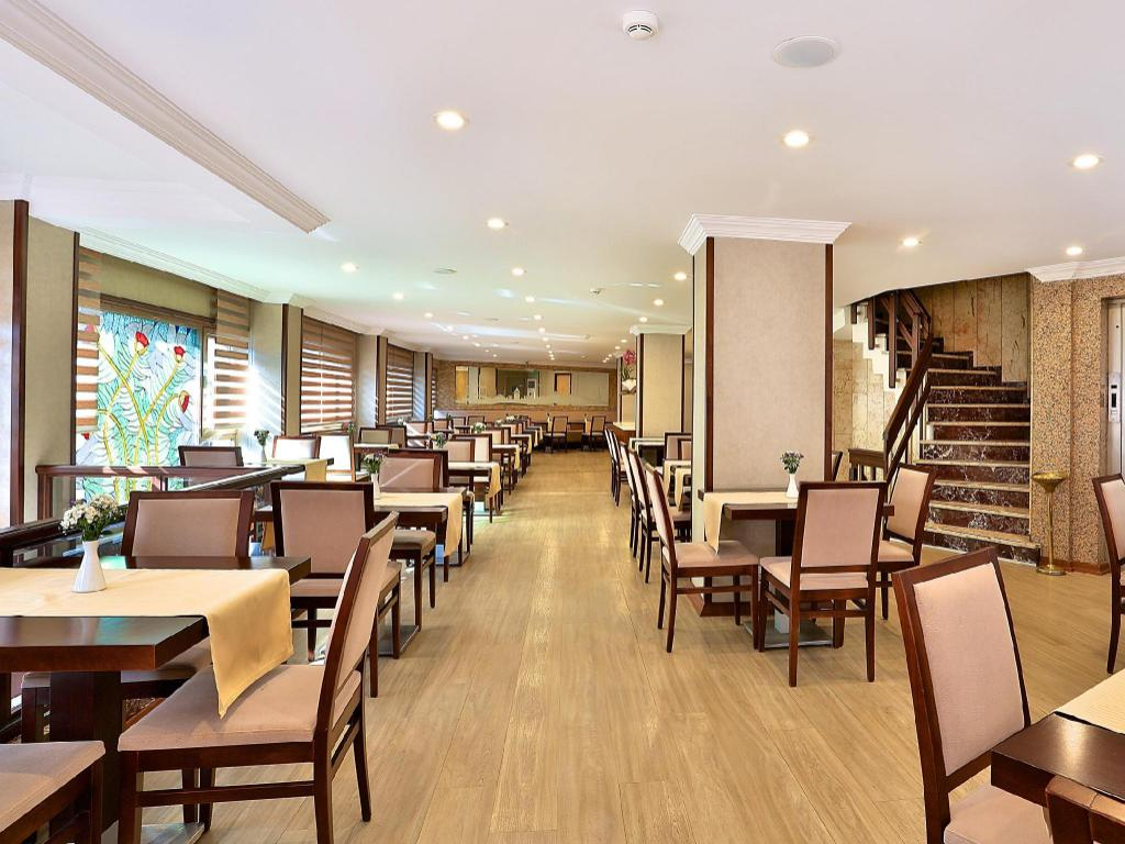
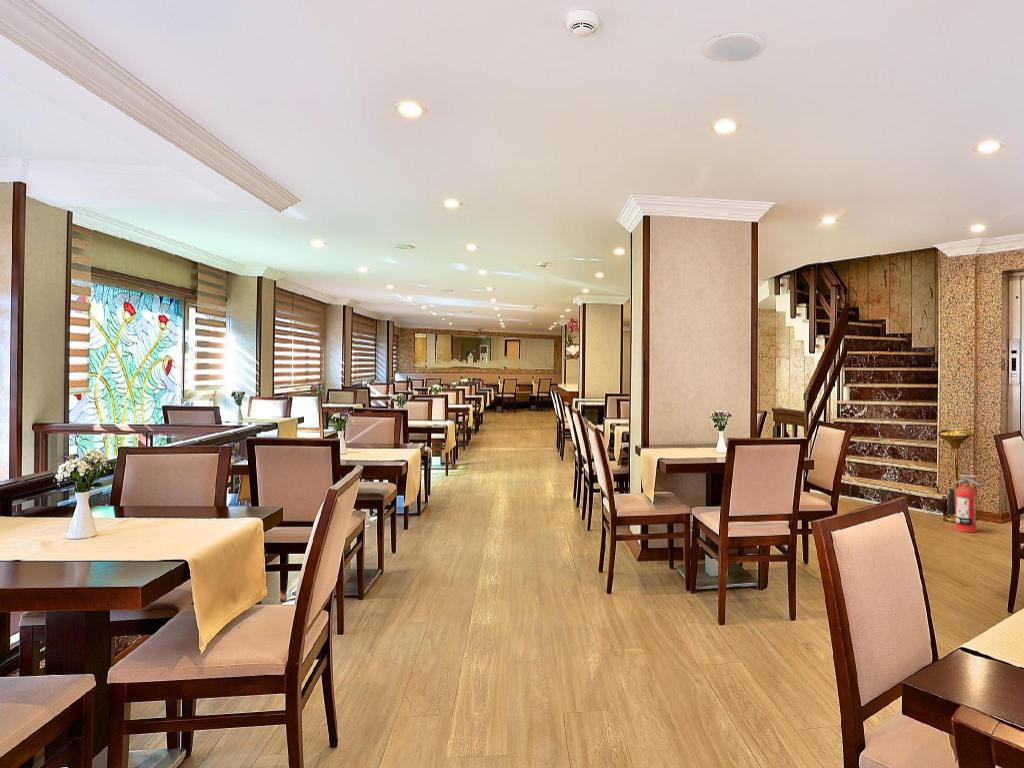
+ fire extinguisher (964, 502)
